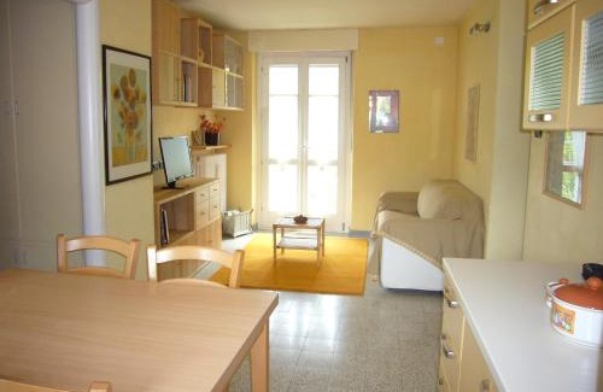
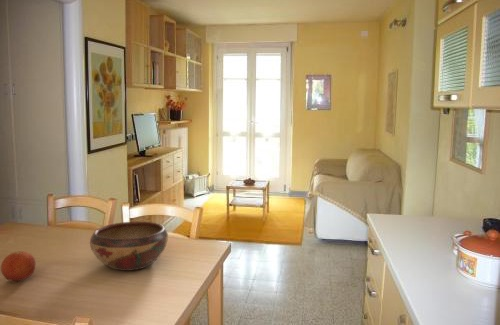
+ decorative bowl (130, 246)
+ fruit (18, 265)
